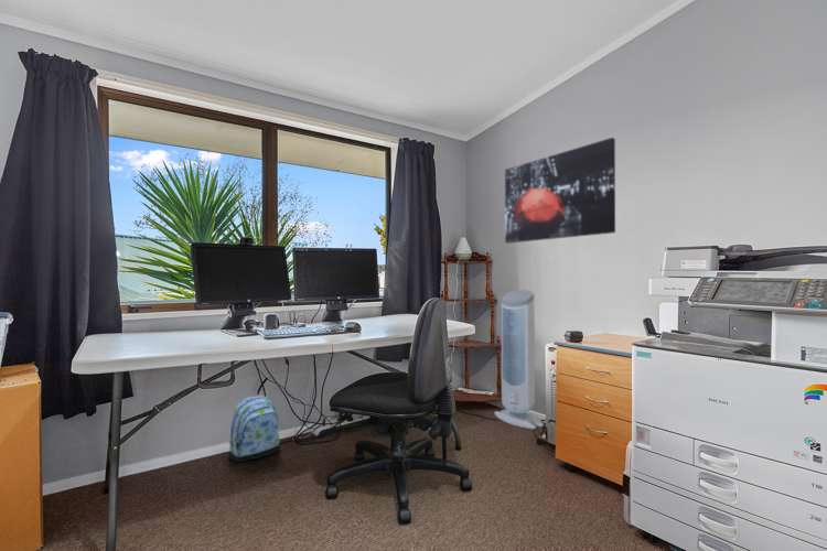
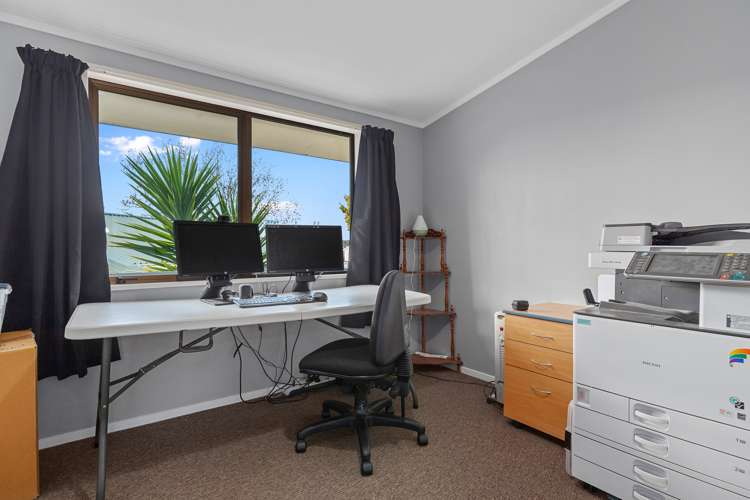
- wall art (552, 196)
- air purifier (517, 354)
- backpack (256, 426)
